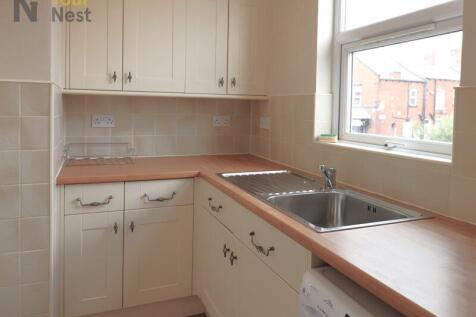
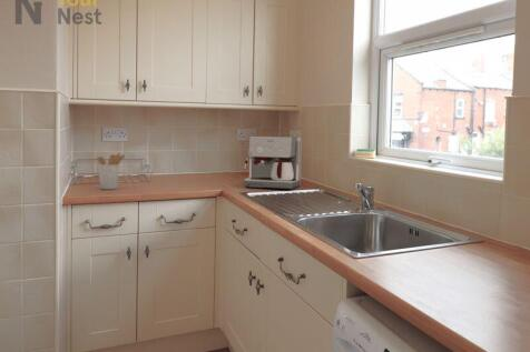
+ utensil holder (111, 170)
+ coffee maker (273, 161)
